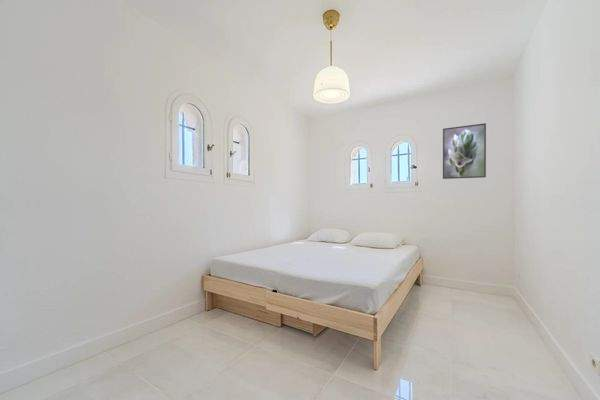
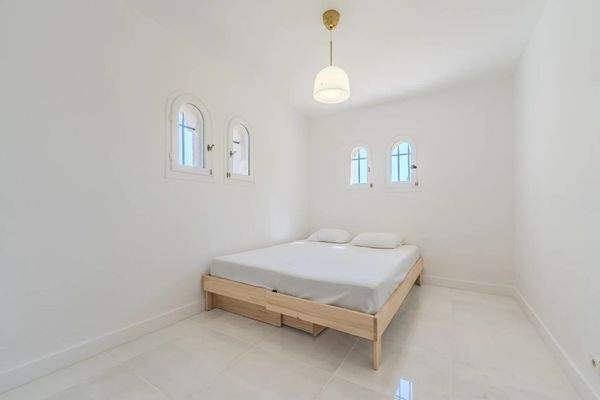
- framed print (463, 152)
